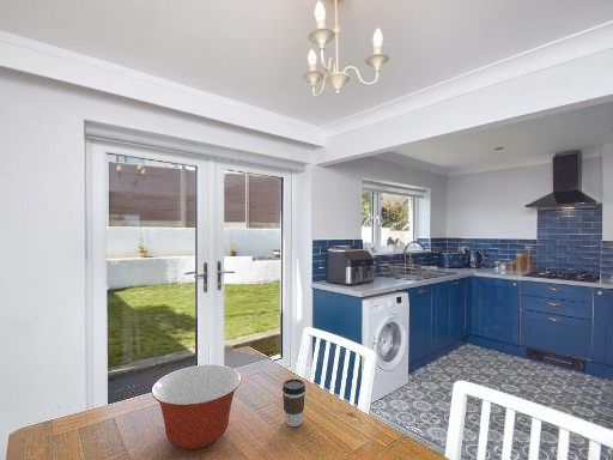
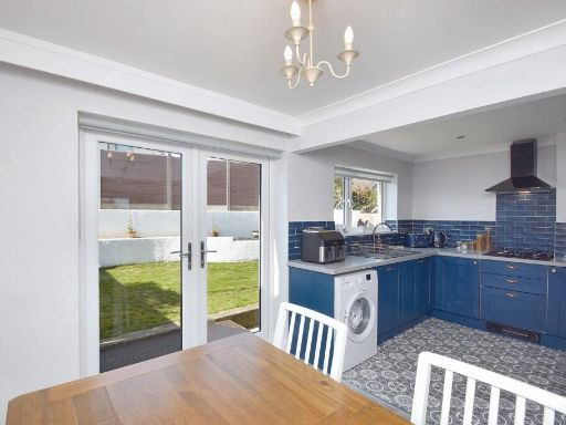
- mixing bowl (198, 408)
- coffee cup (293, 402)
